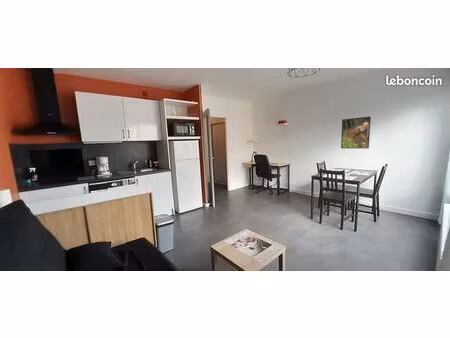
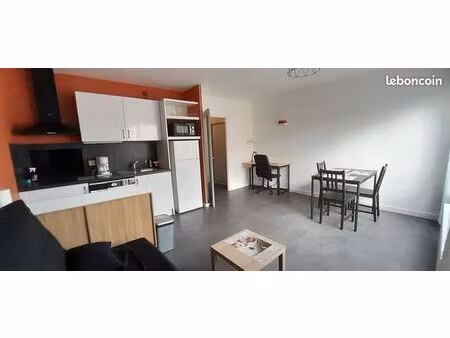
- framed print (355, 133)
